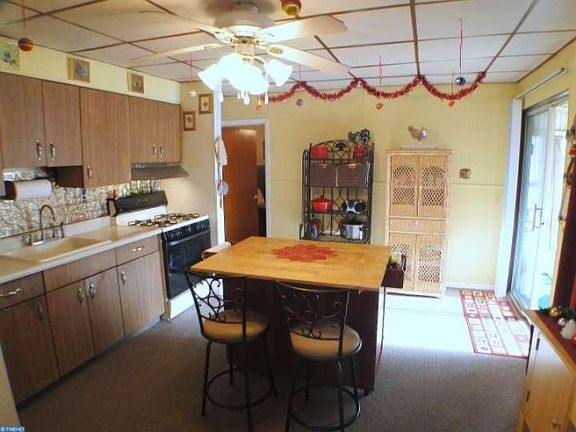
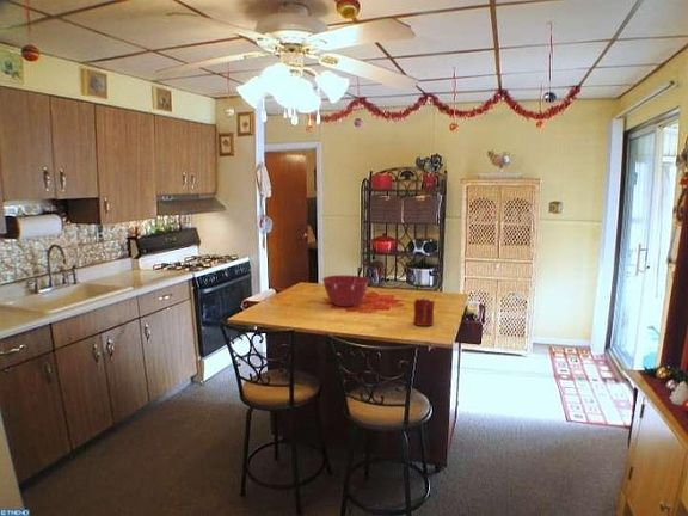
+ mixing bowl (345, 291)
+ candle (423, 309)
